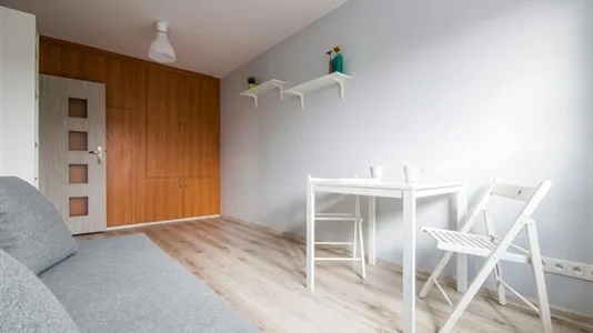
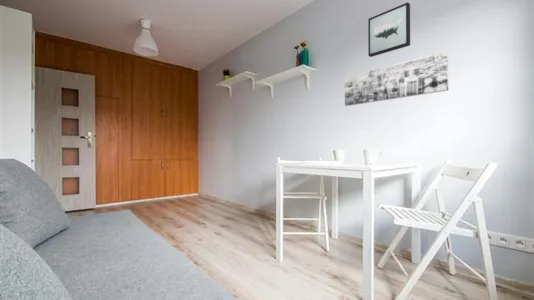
+ wall art (388, 31)
+ wall art (389, 82)
